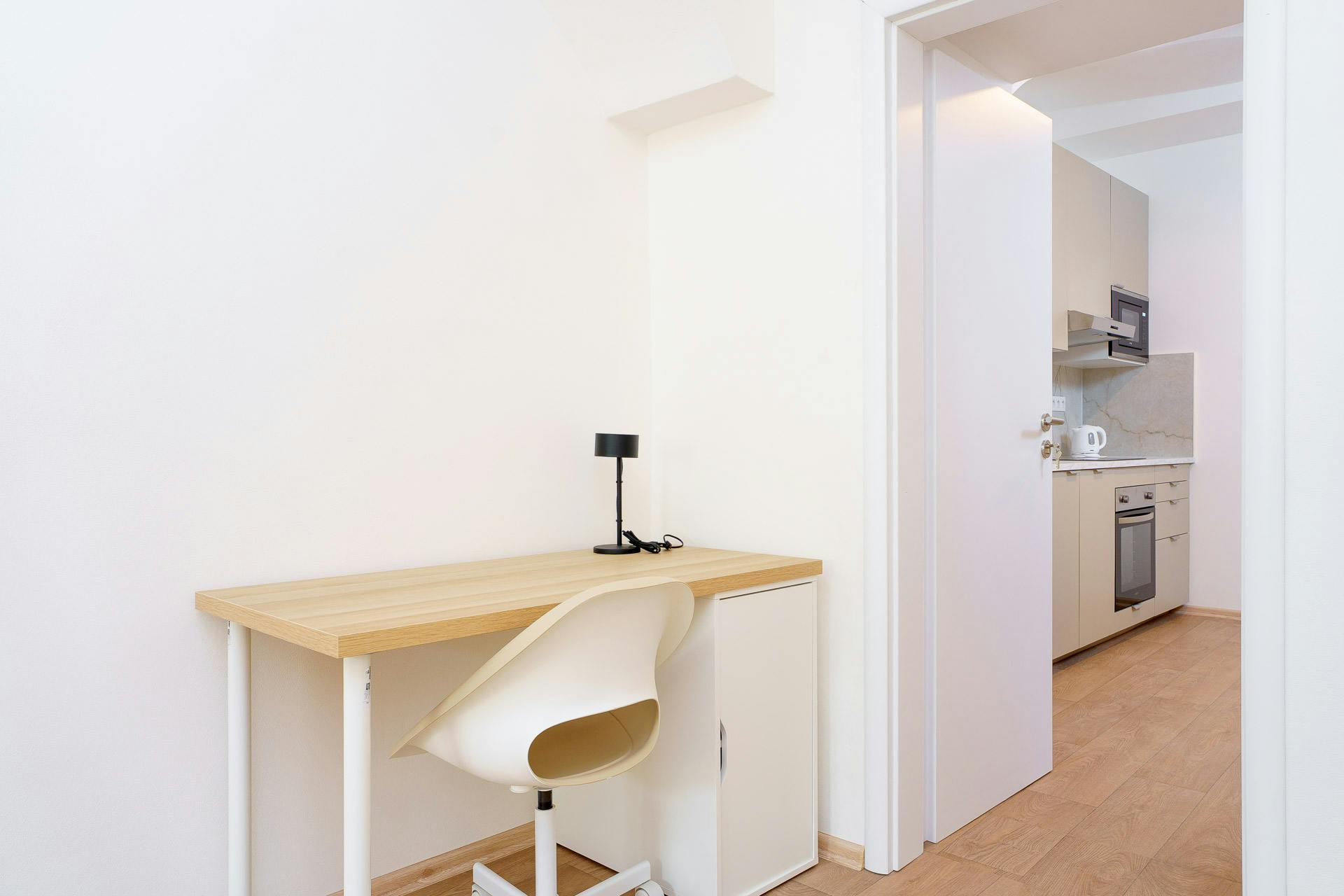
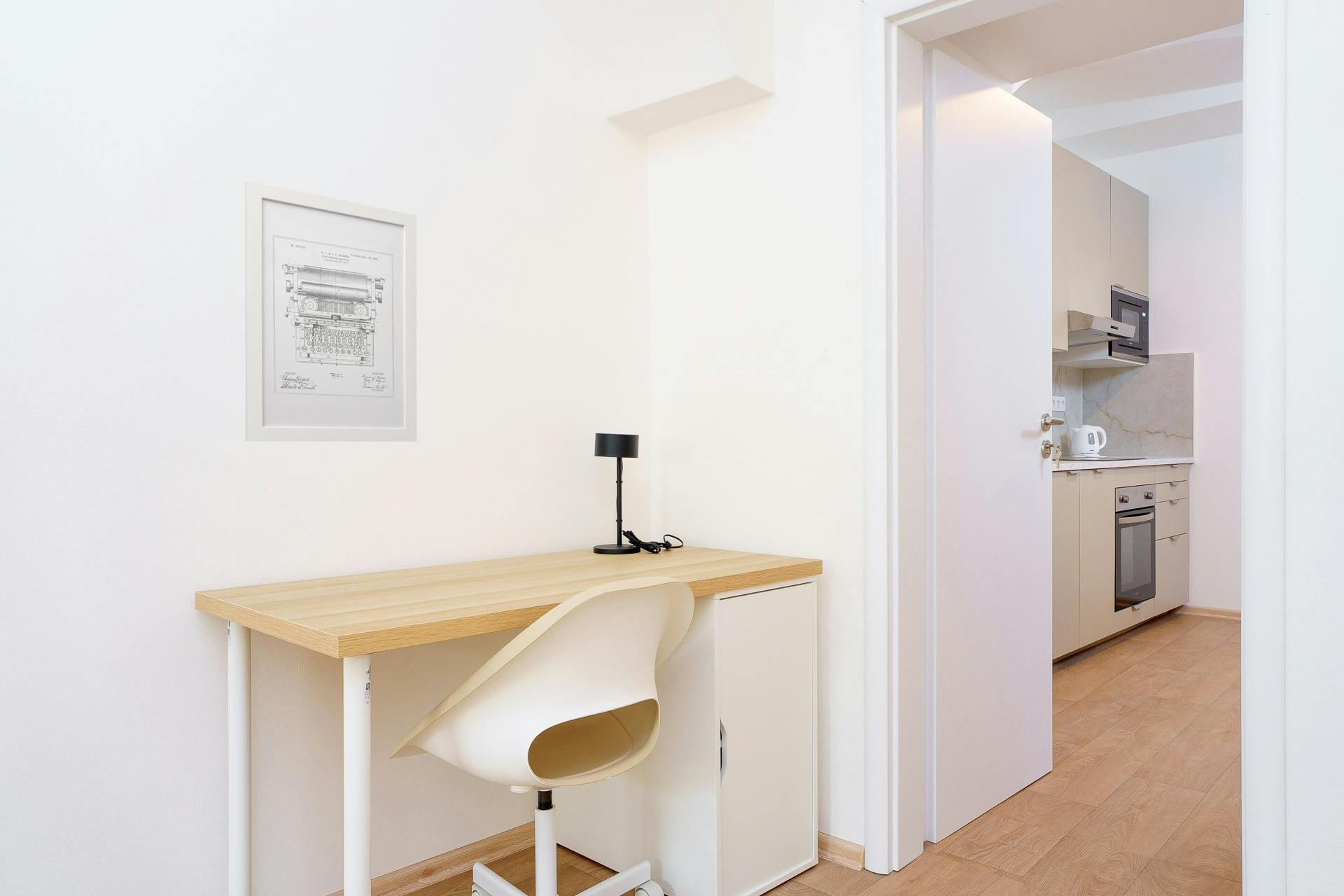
+ wall art (337, 320)
